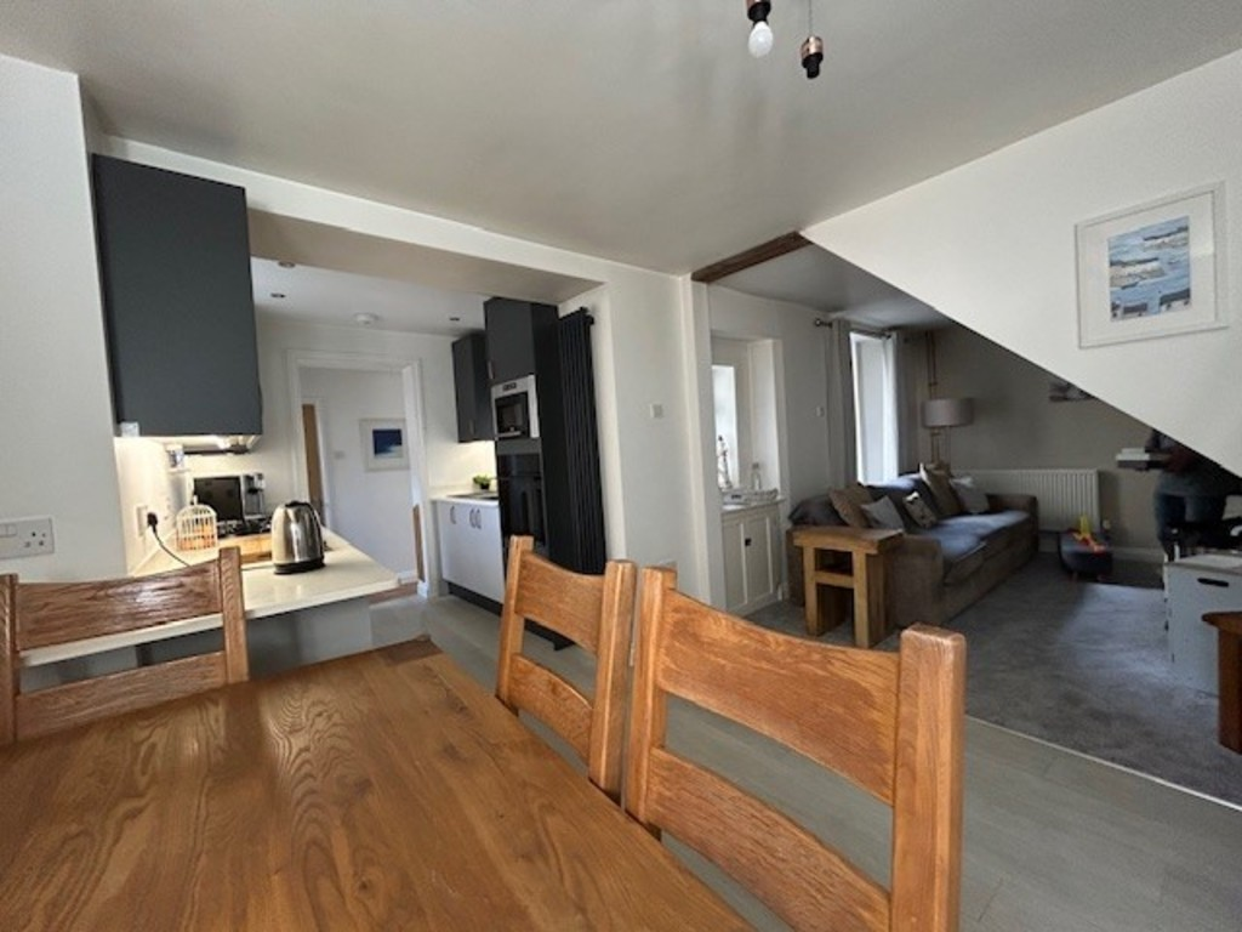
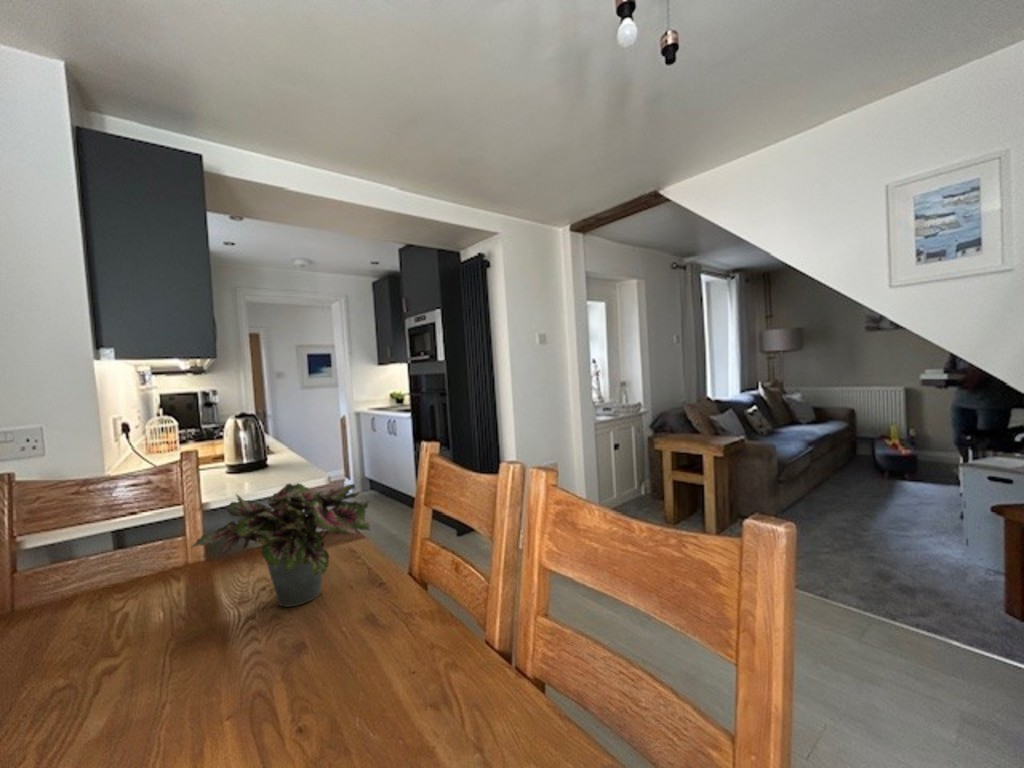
+ potted plant (297, 543)
